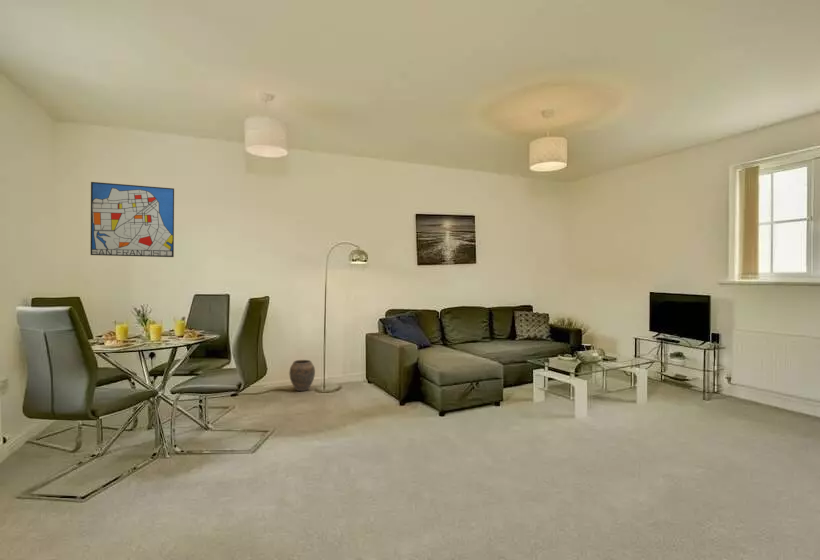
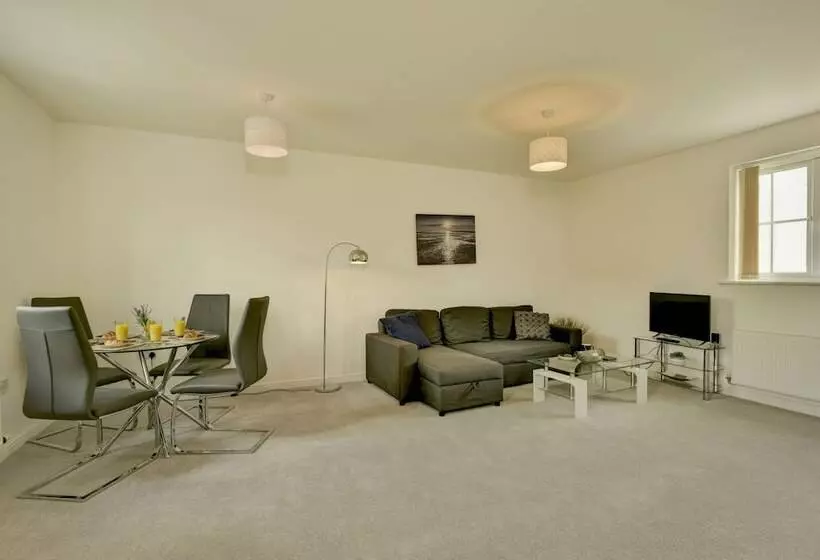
- wall art (133, 220)
- vase (302, 375)
